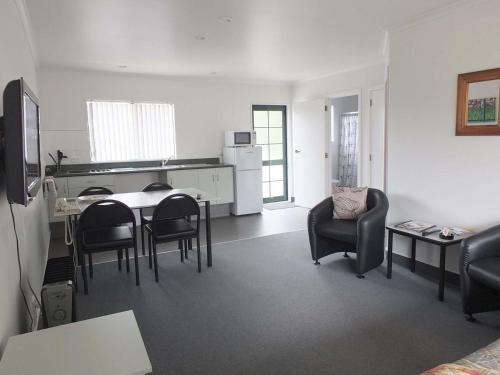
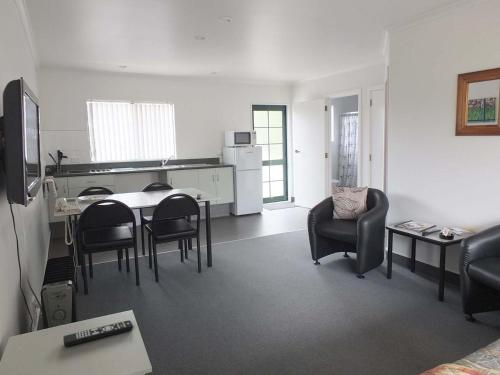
+ remote control (99, 333)
